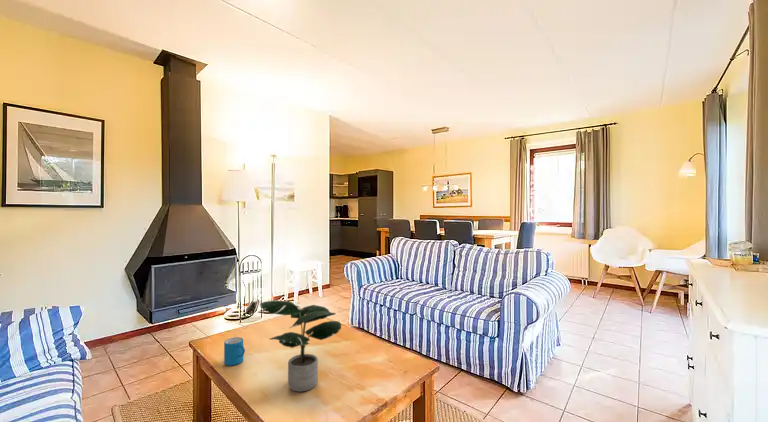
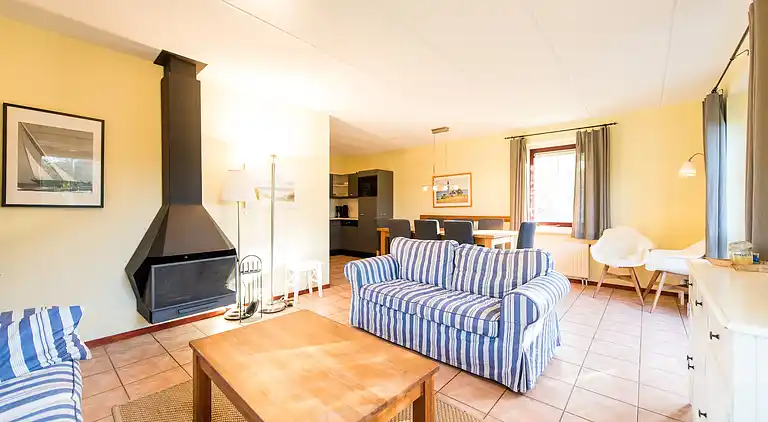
- potted plant (302, 340)
- mug (236, 352)
